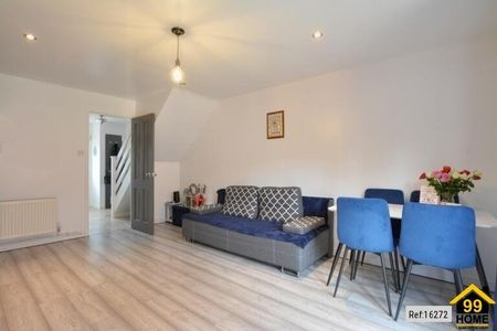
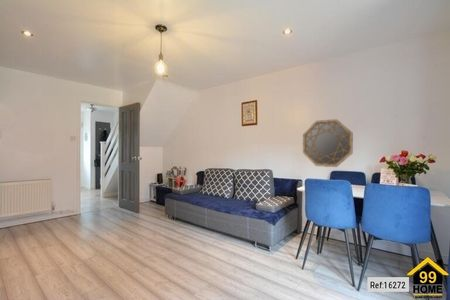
+ home mirror (326, 143)
